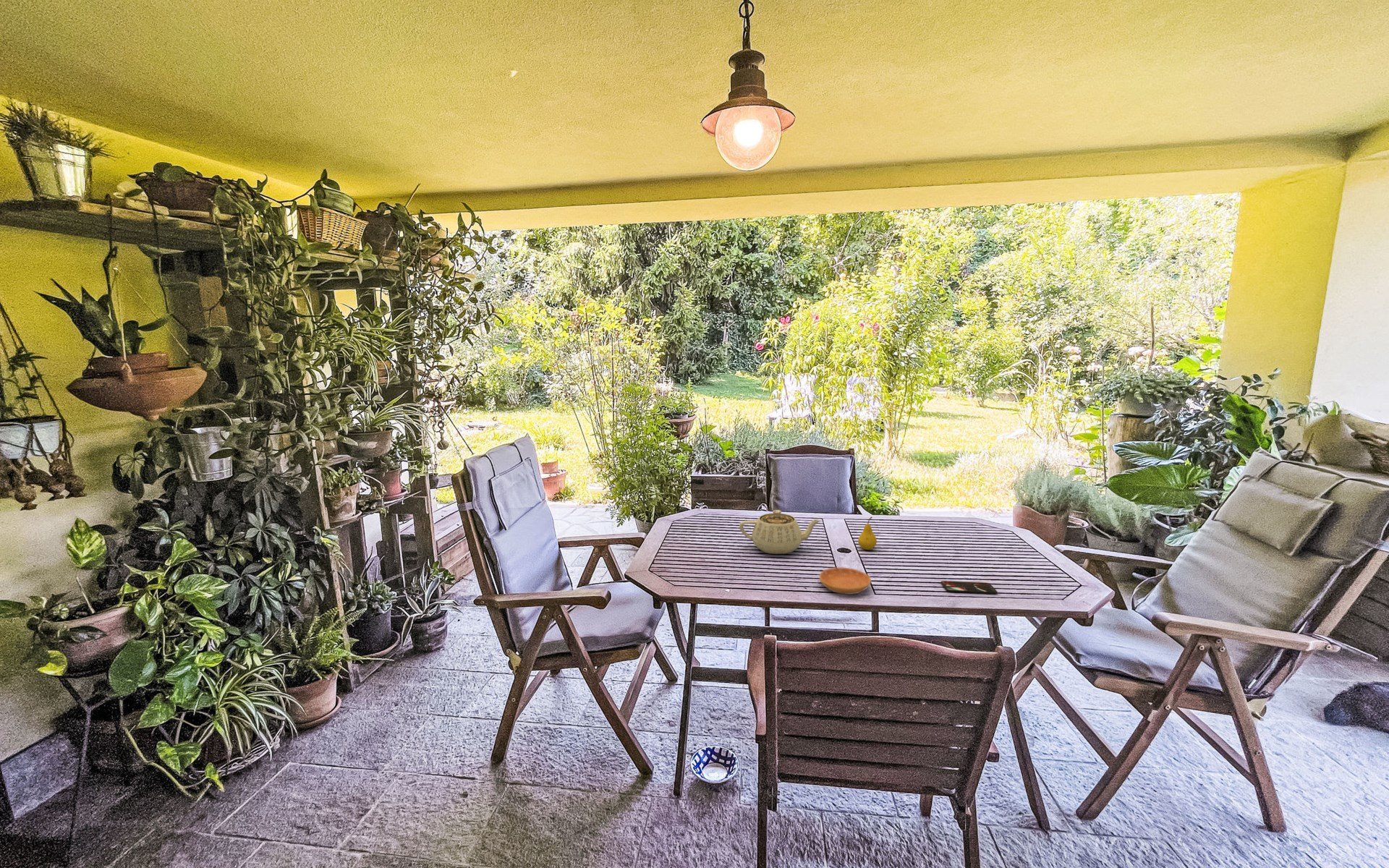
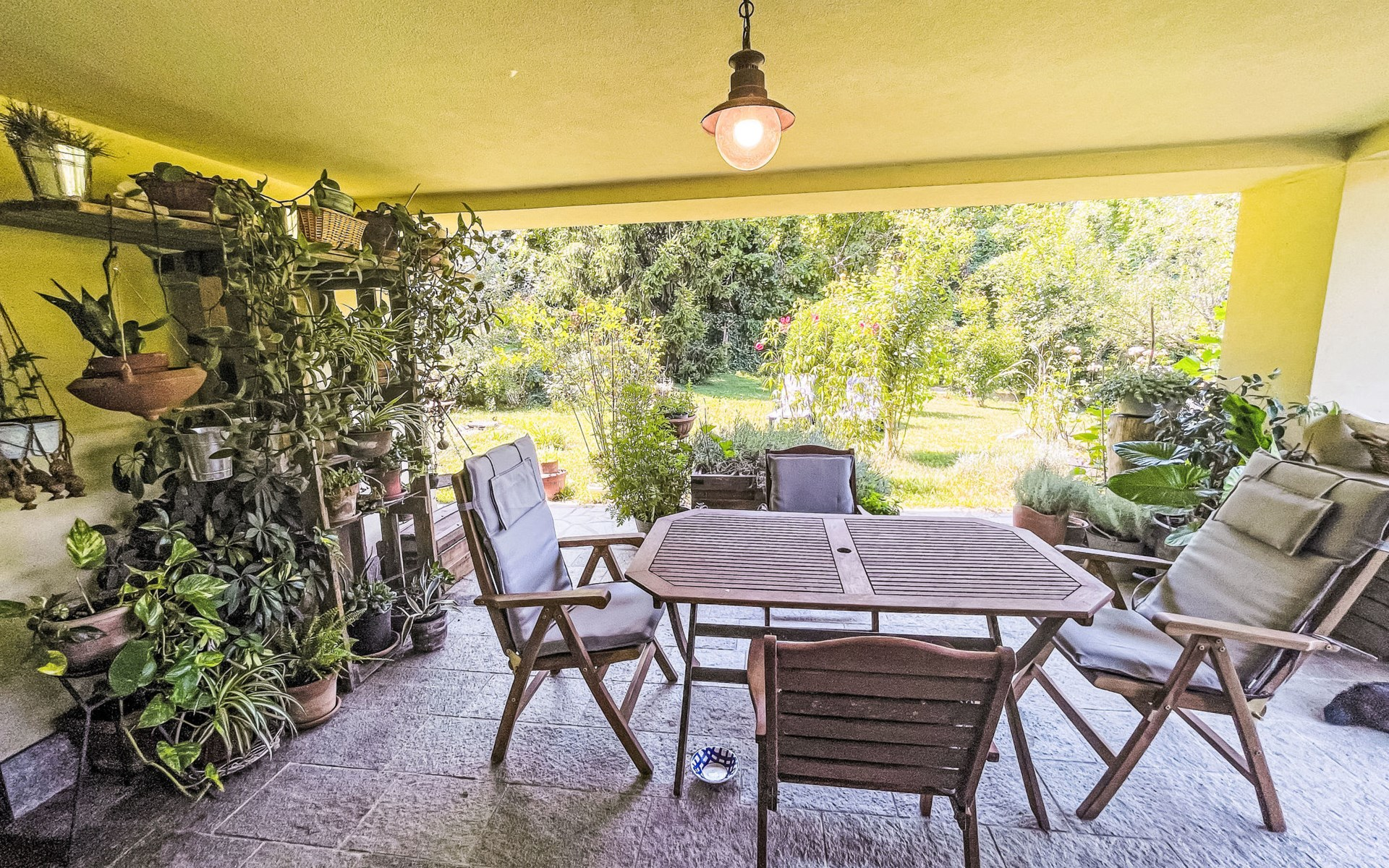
- smartphone (968, 587)
- teapot (779, 529)
- saucer (844, 581)
- fruit (867, 533)
